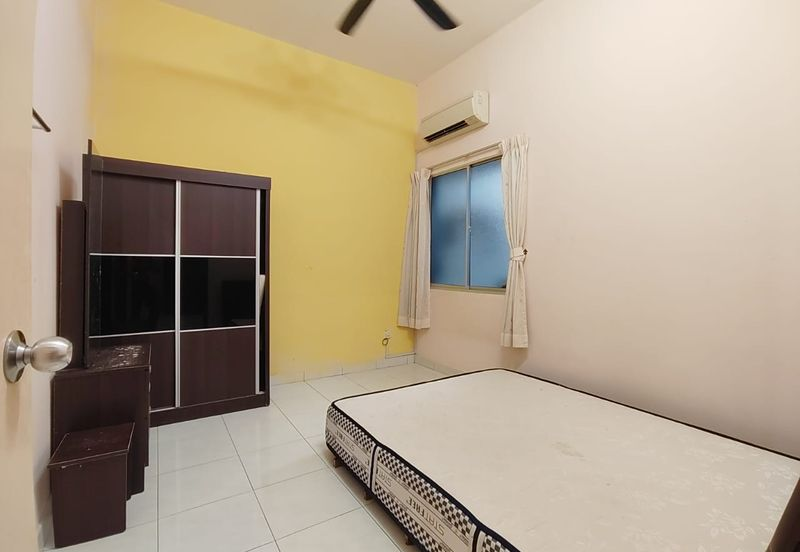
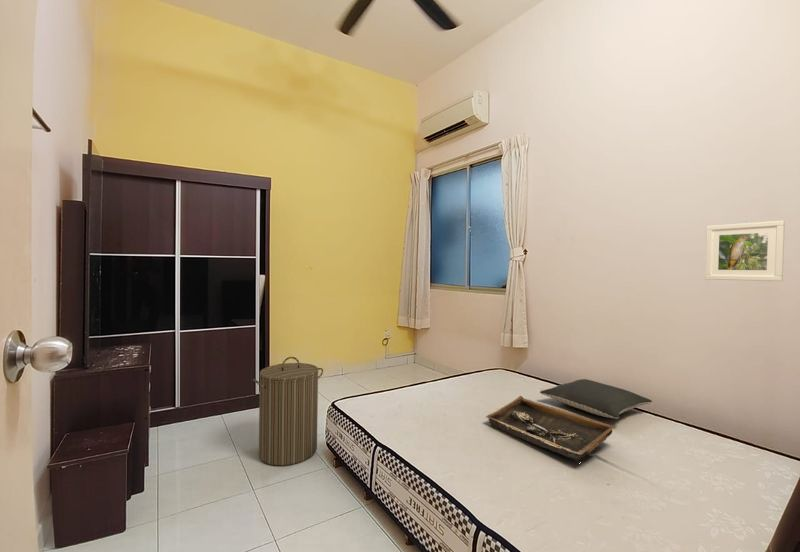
+ laundry hamper (289, 404)
+ tray (545, 424)
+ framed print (742, 251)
+ pillow (594, 396)
